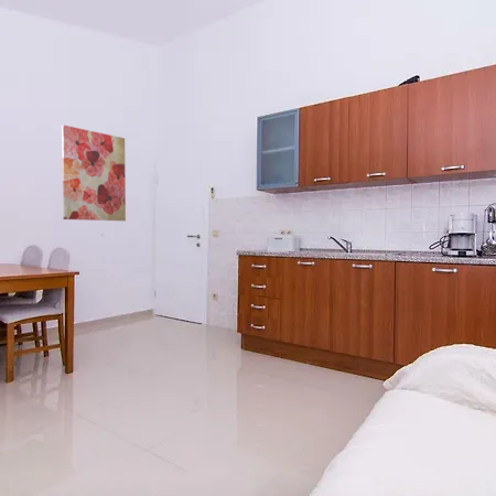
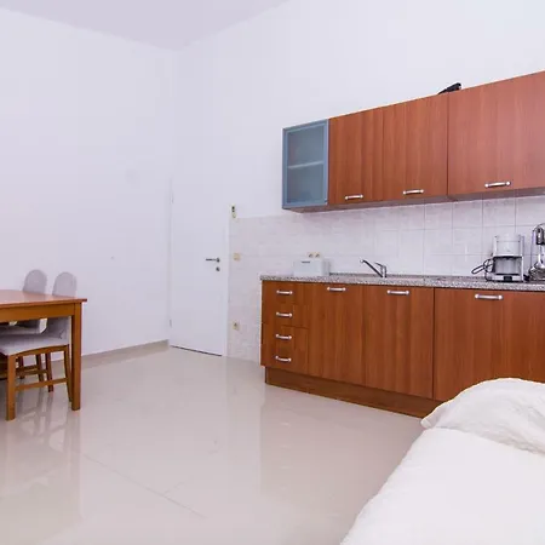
- wall art (95, 176)
